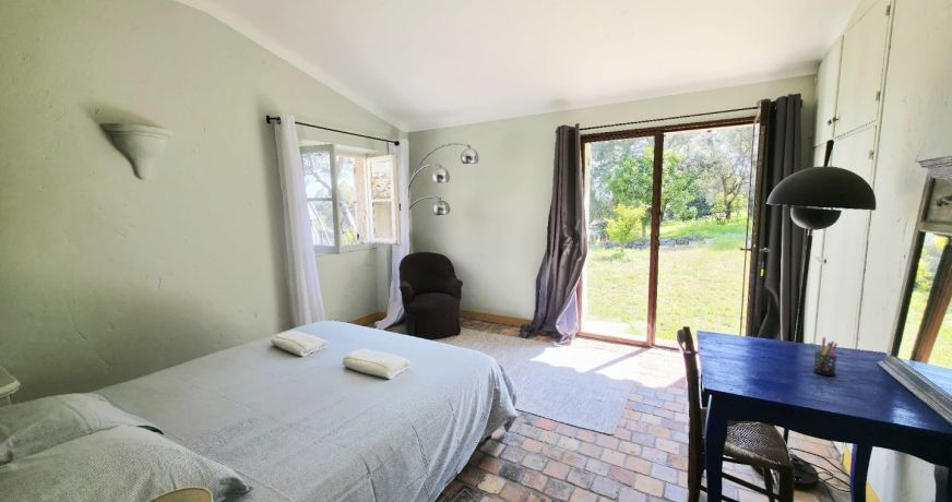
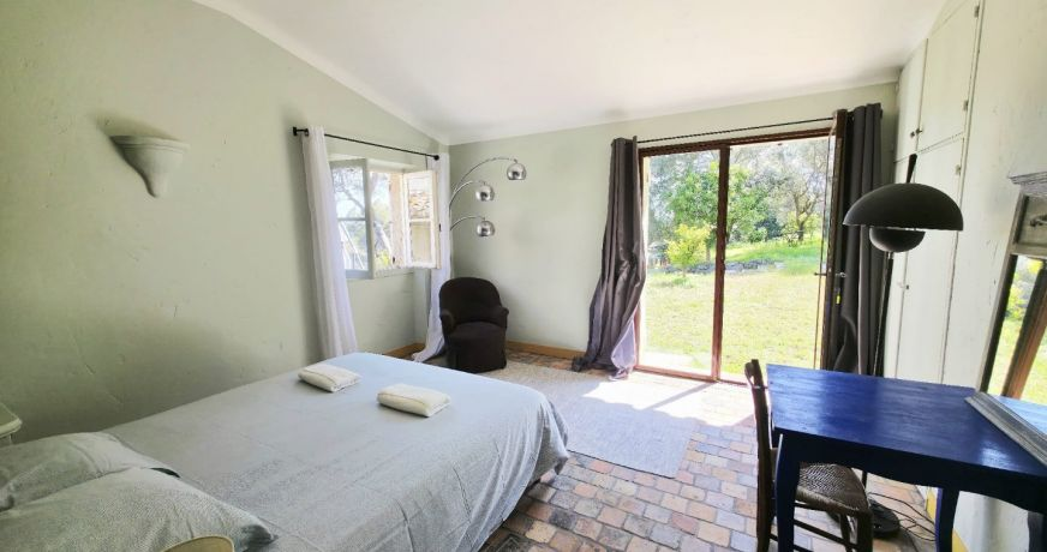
- pen holder (822, 355)
